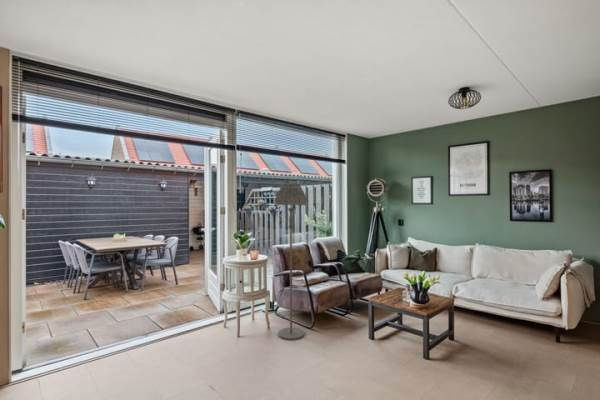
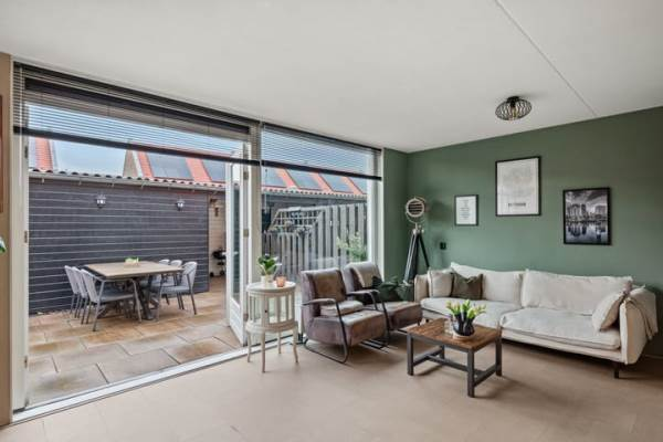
- floor lamp (291, 258)
